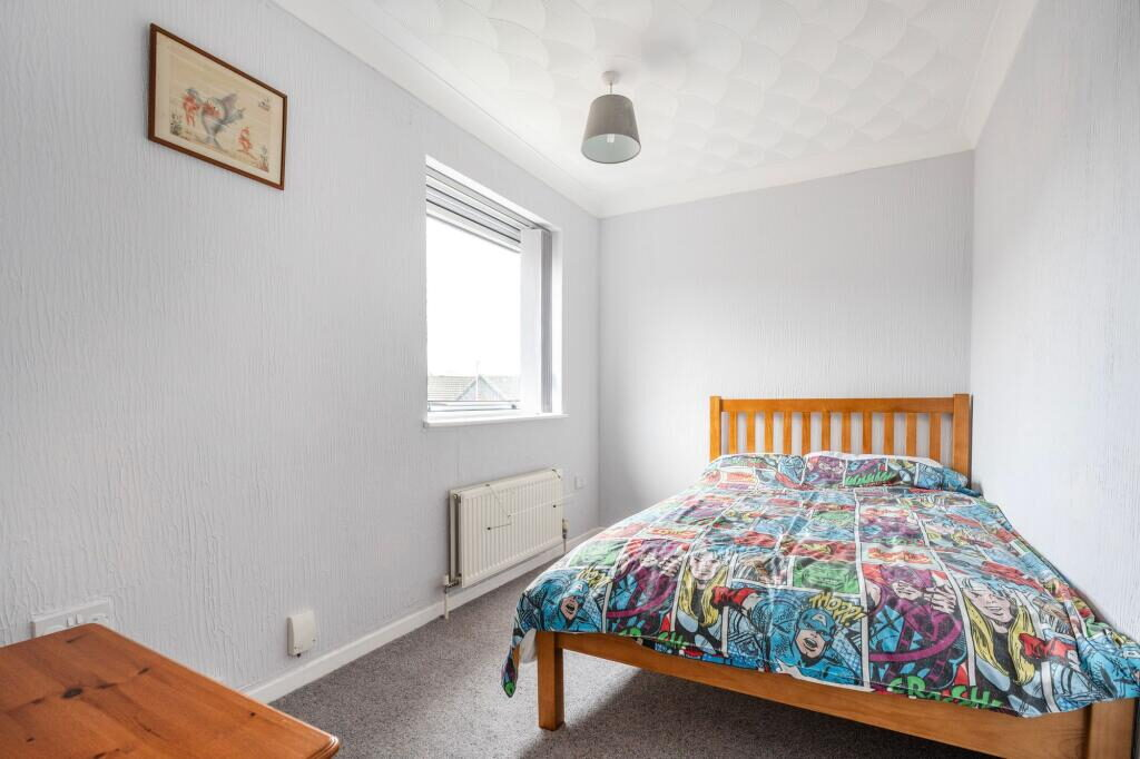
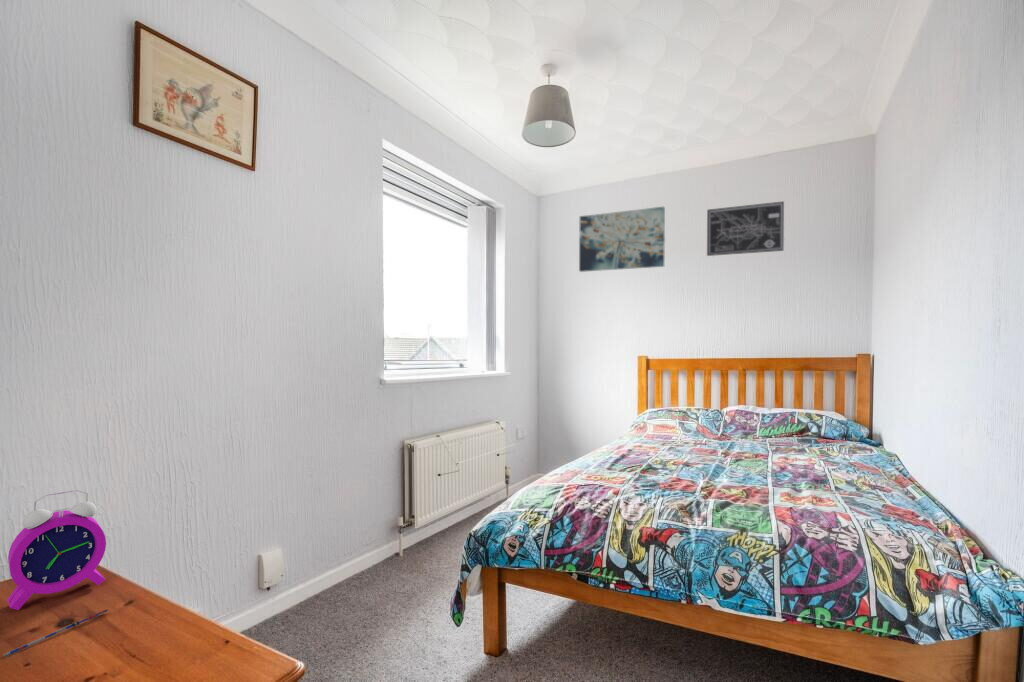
+ wall art (744, 229)
+ alarm clock (59, 542)
+ wall art (620, 240)
+ pen (59, 630)
